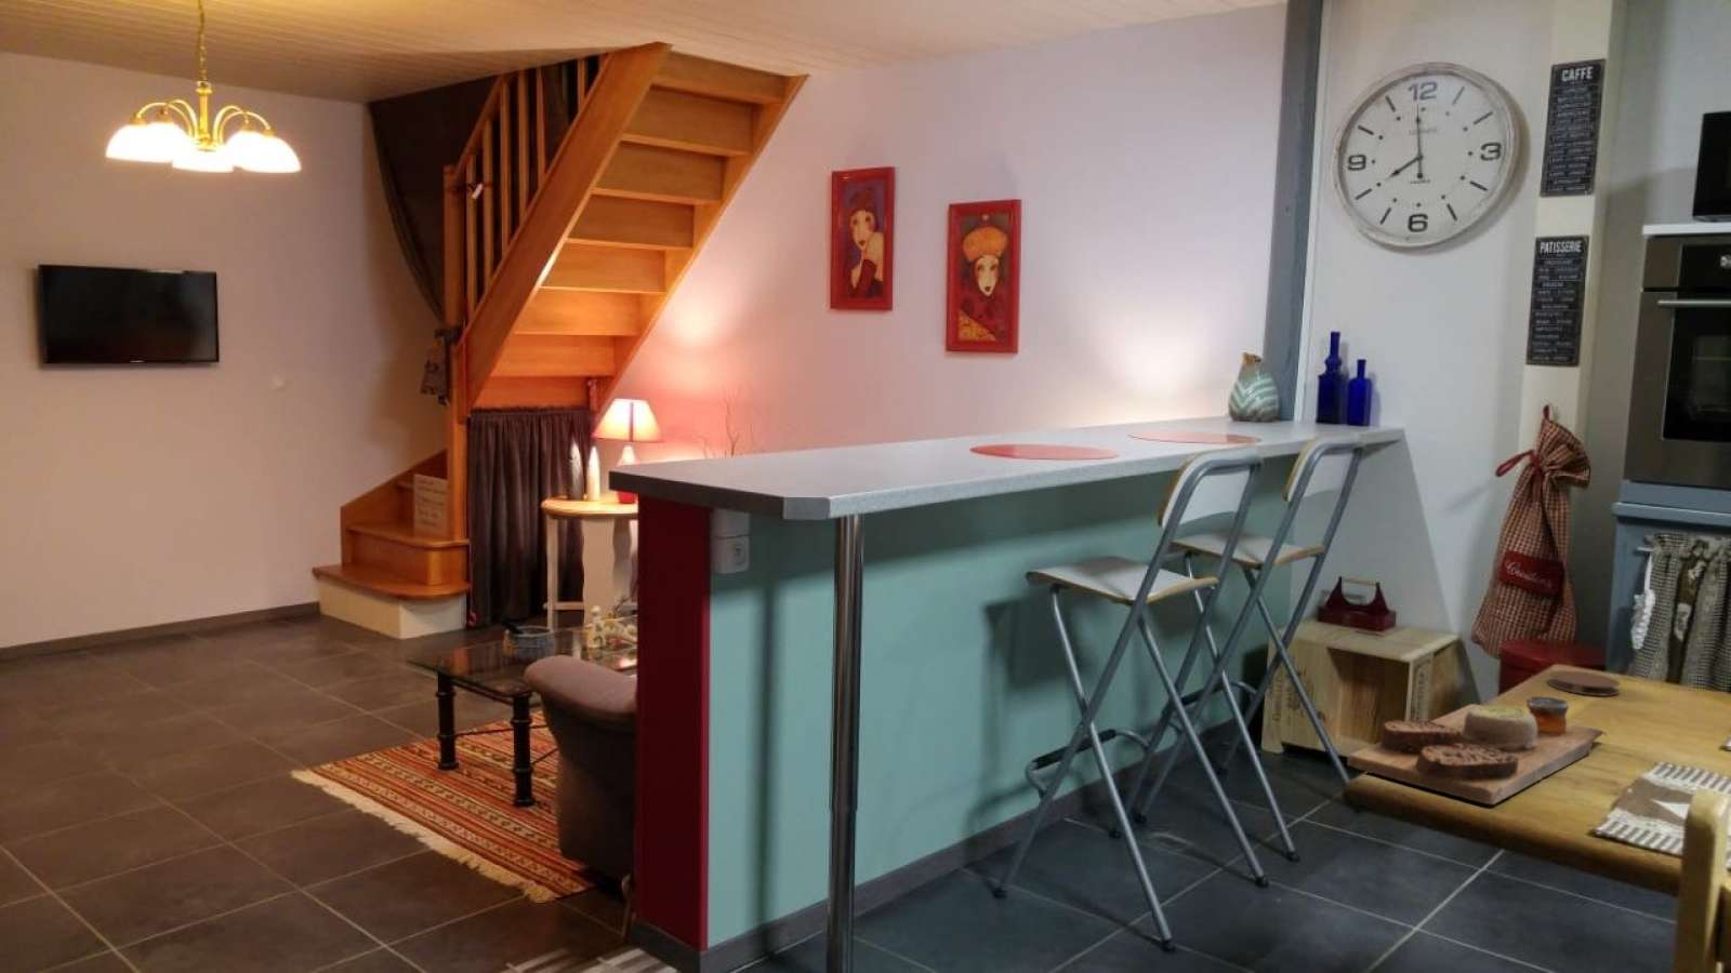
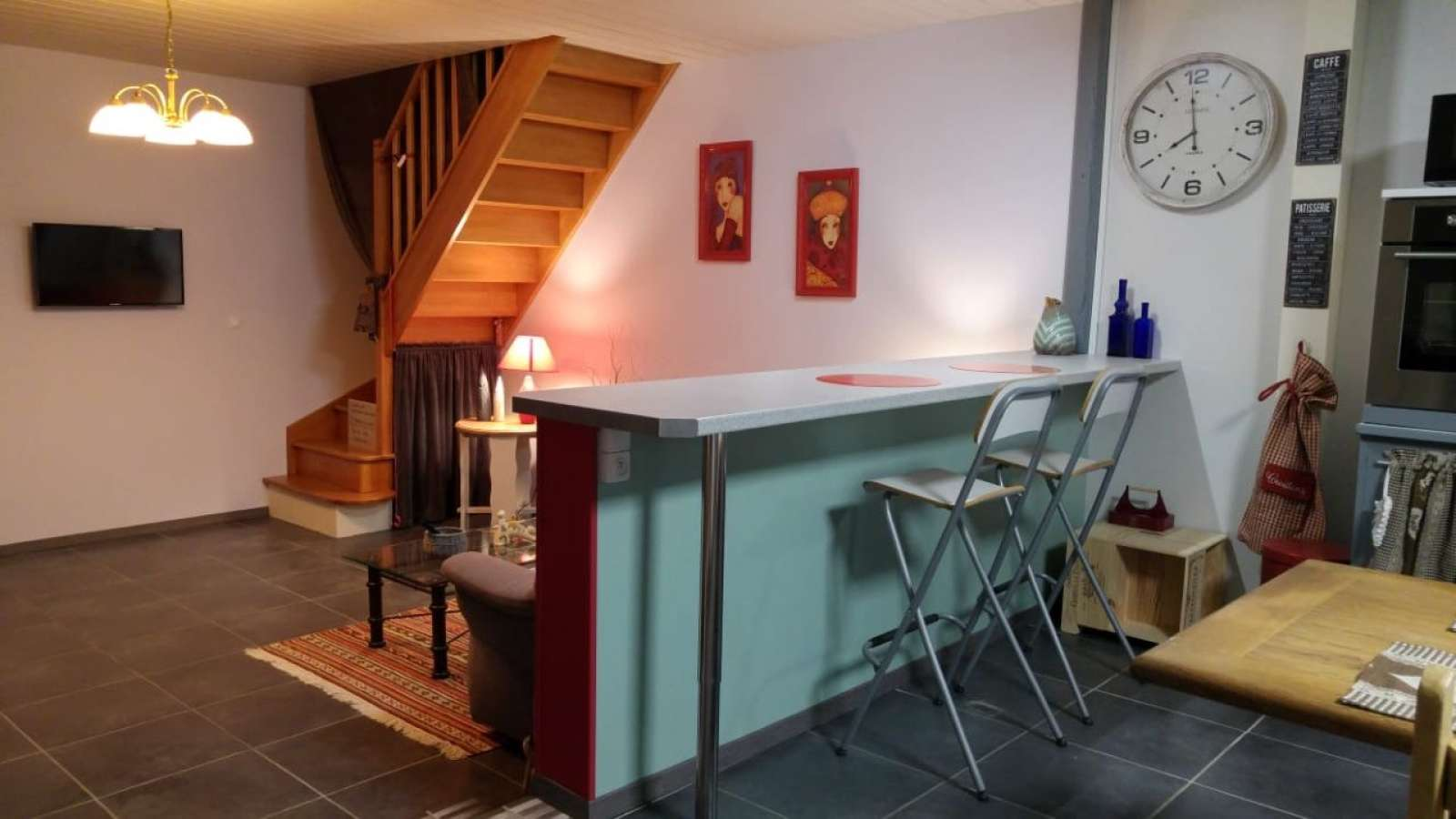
- coaster (1582, 682)
- cutting board (1480, 731)
